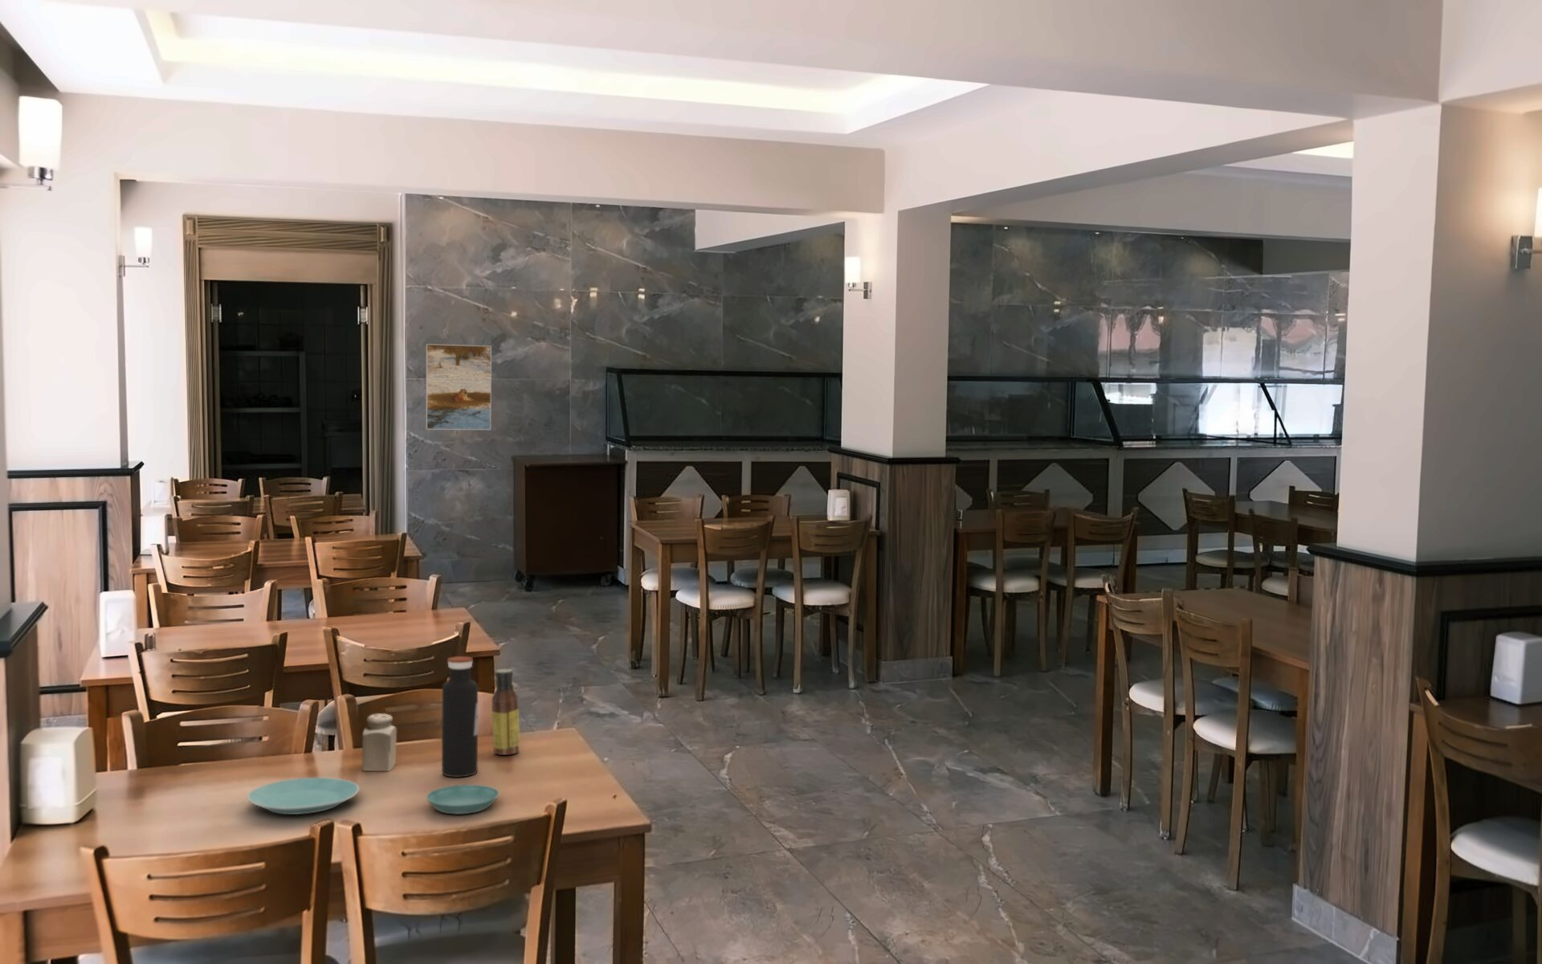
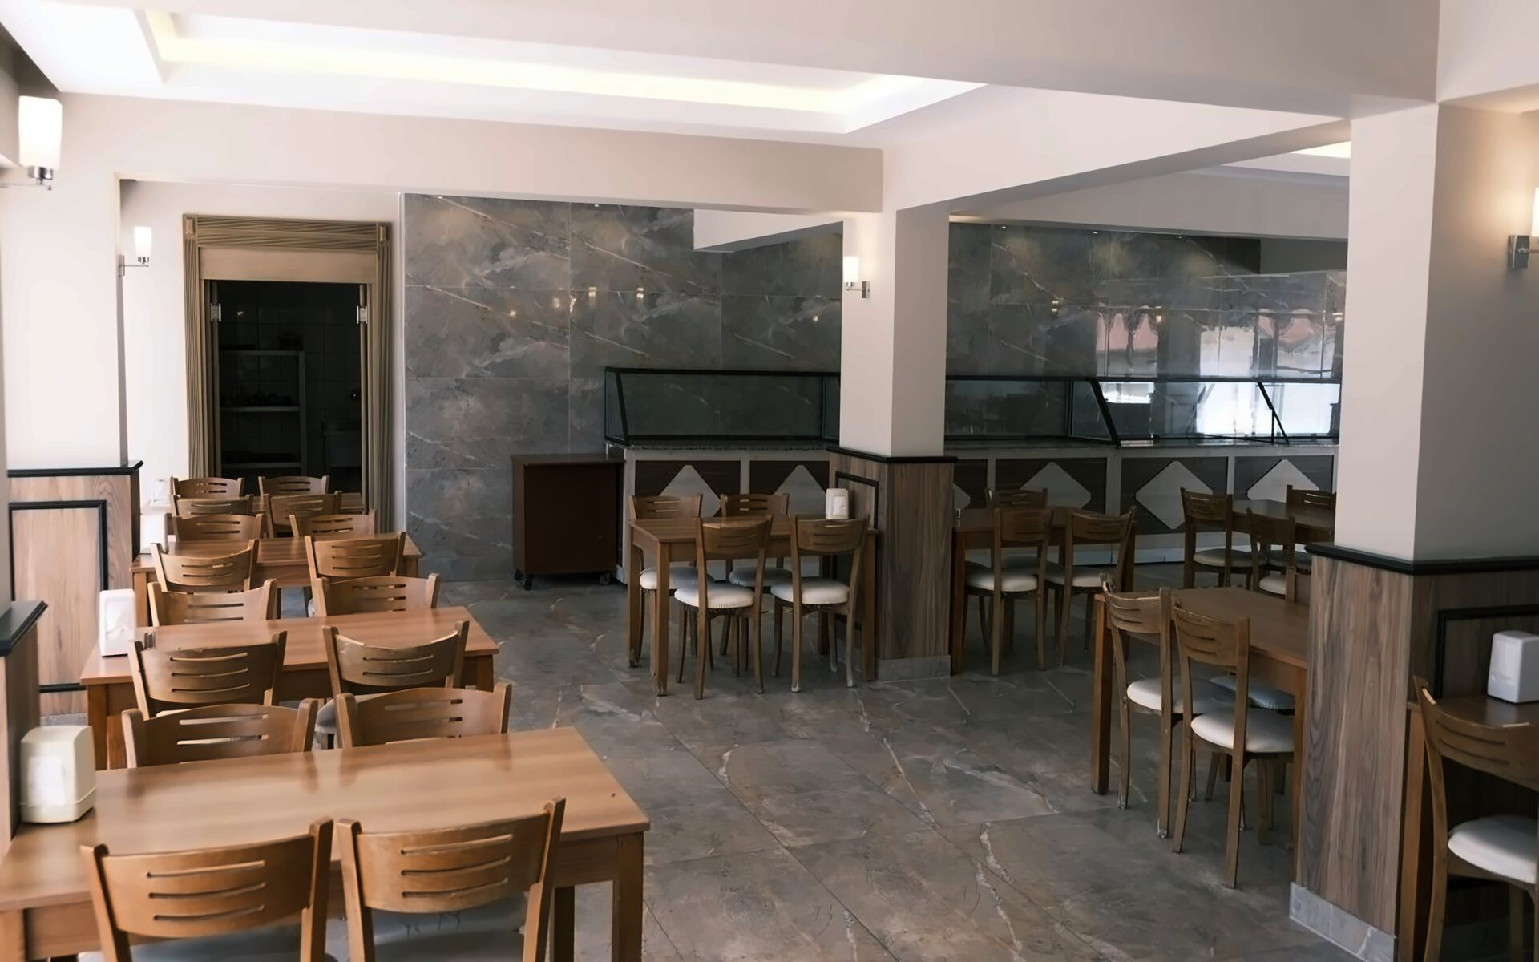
- salt shaker (379, 741)
- water bottle (460, 715)
- saucer (463, 800)
- sauce bottle (505, 711)
- plate (303, 797)
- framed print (458, 388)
